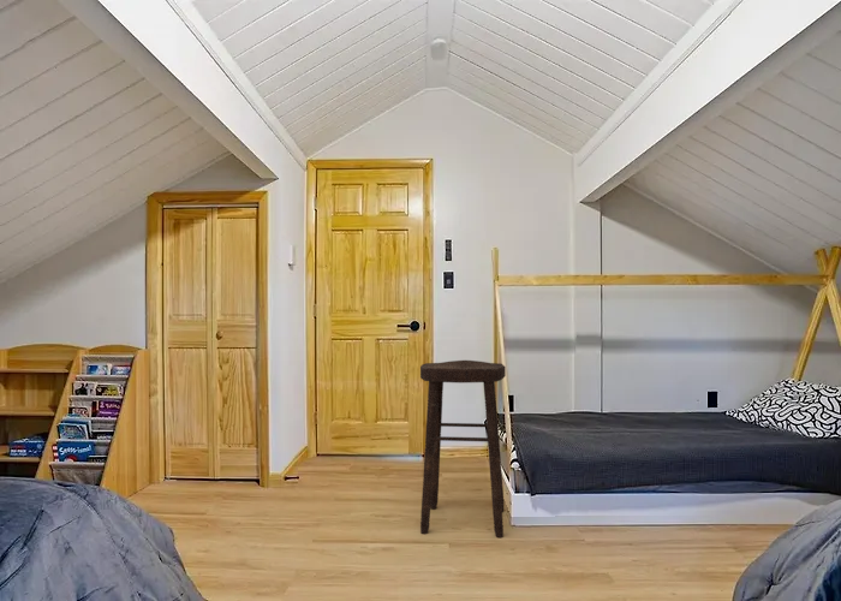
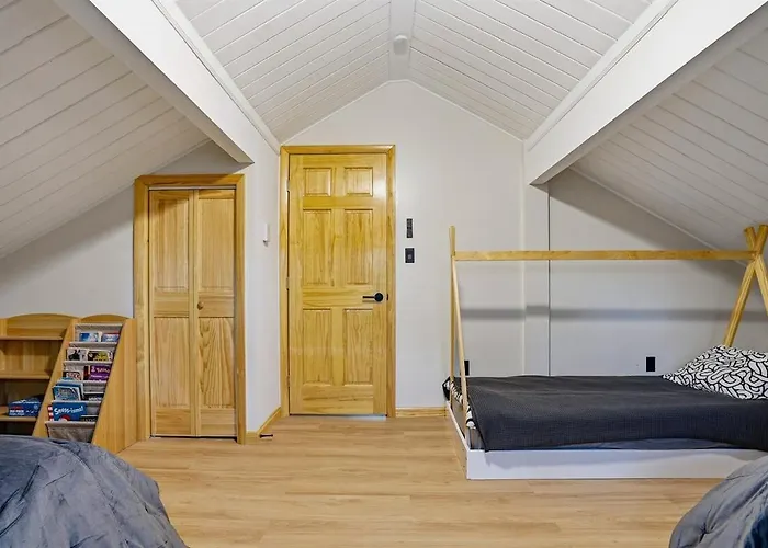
- stool (463, 440)
